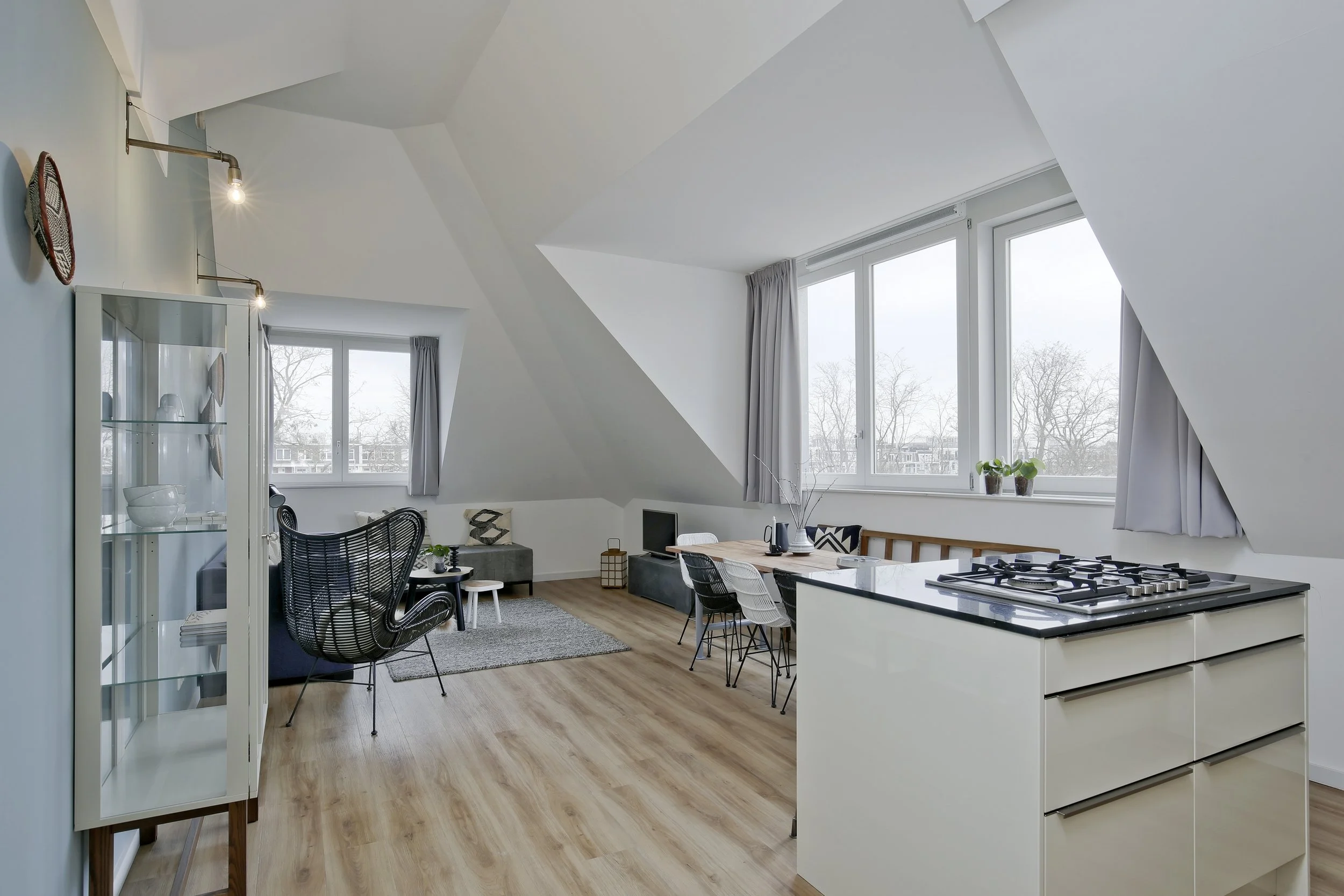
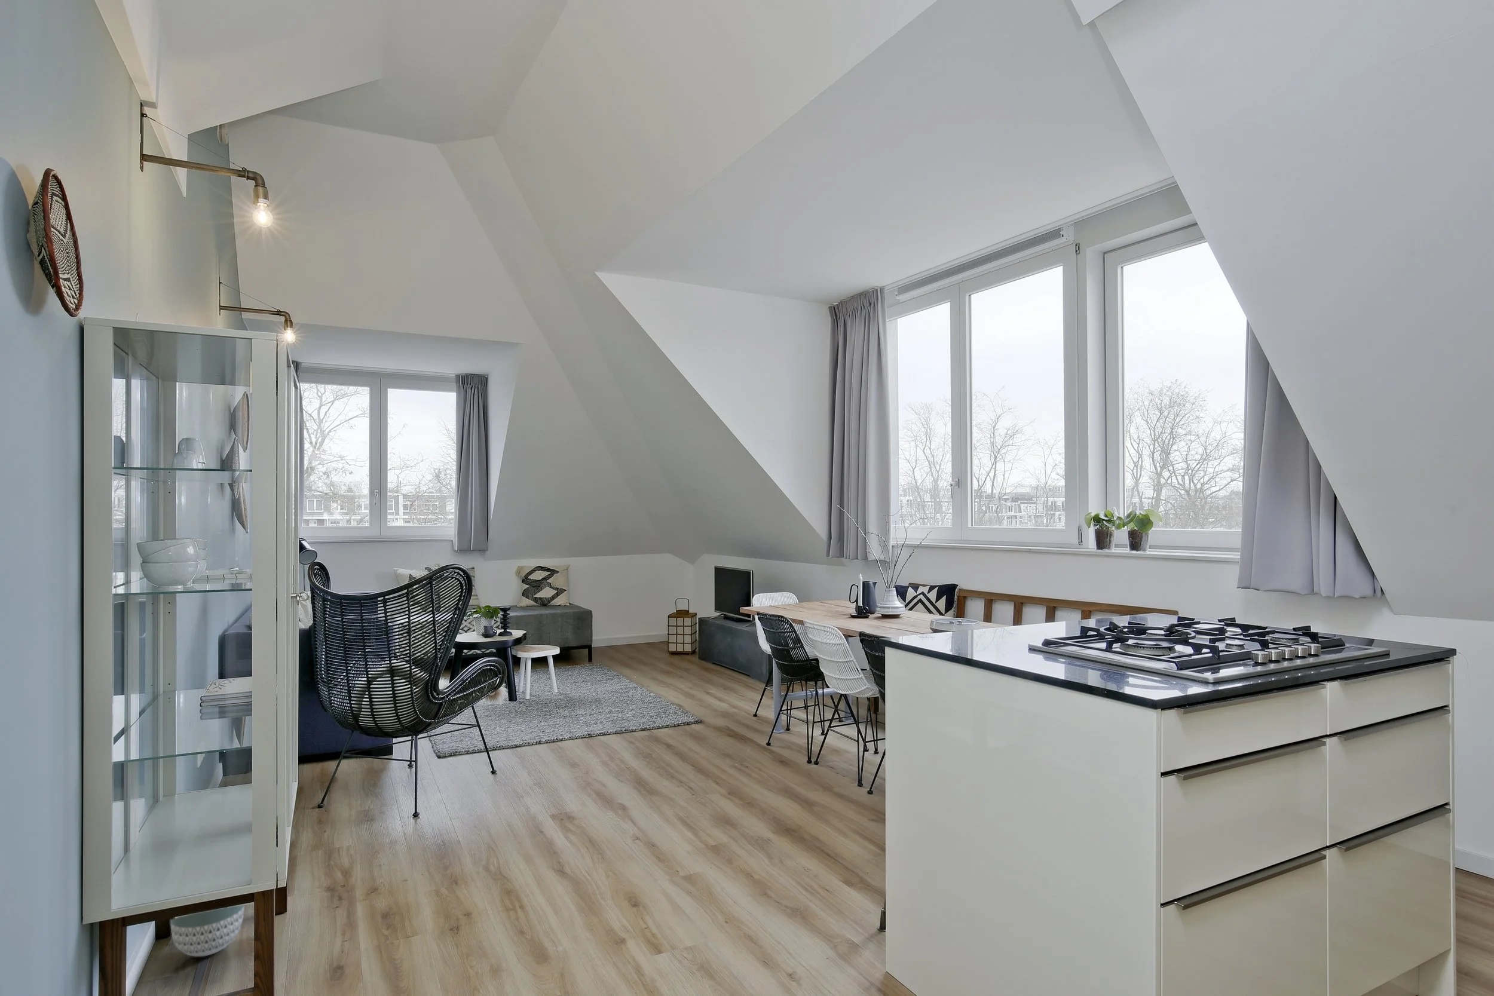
+ planter (208, 915)
